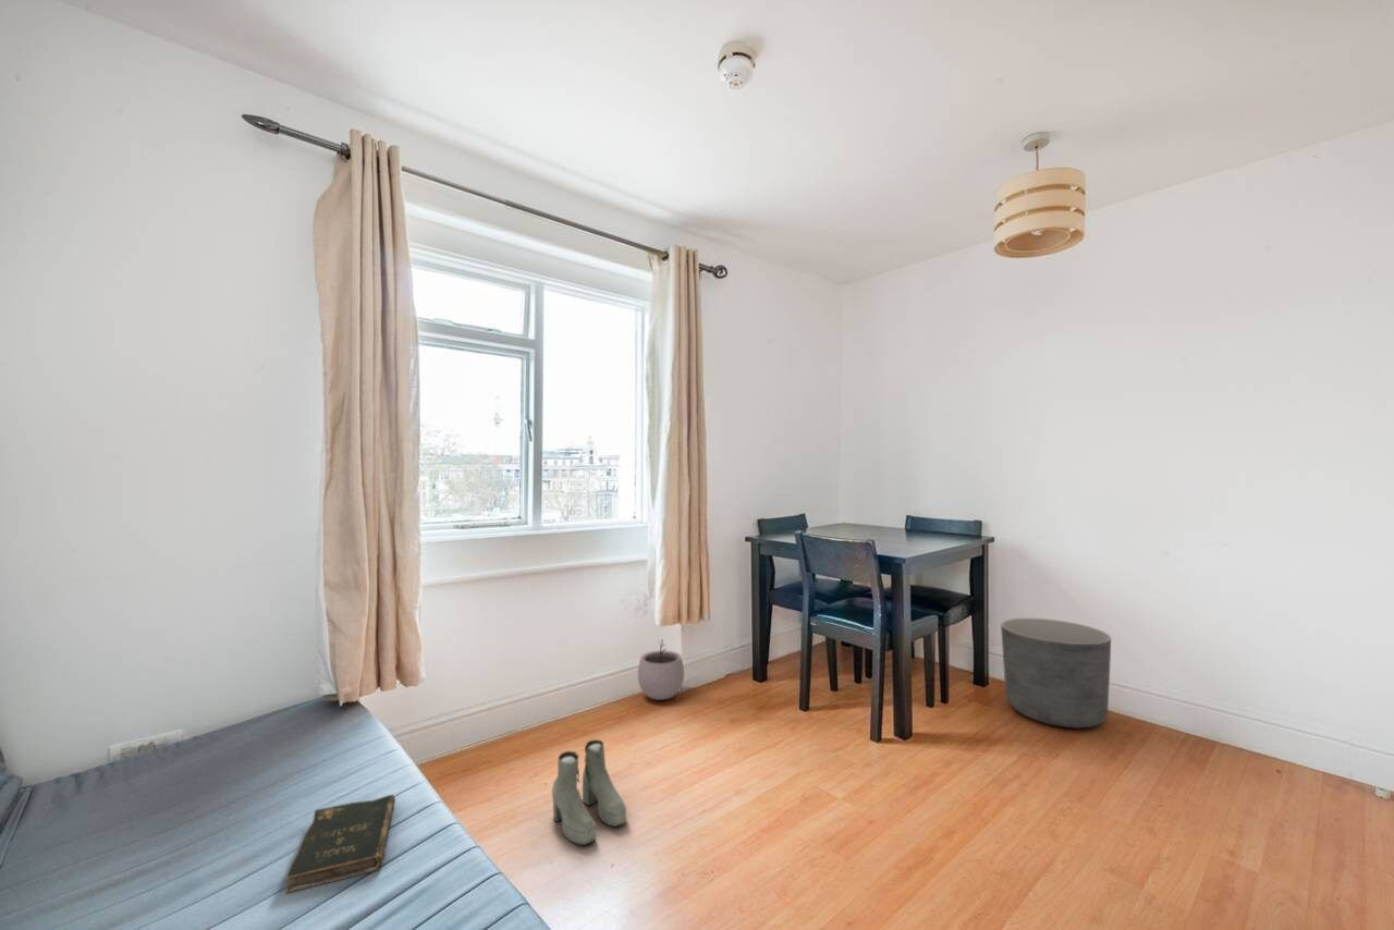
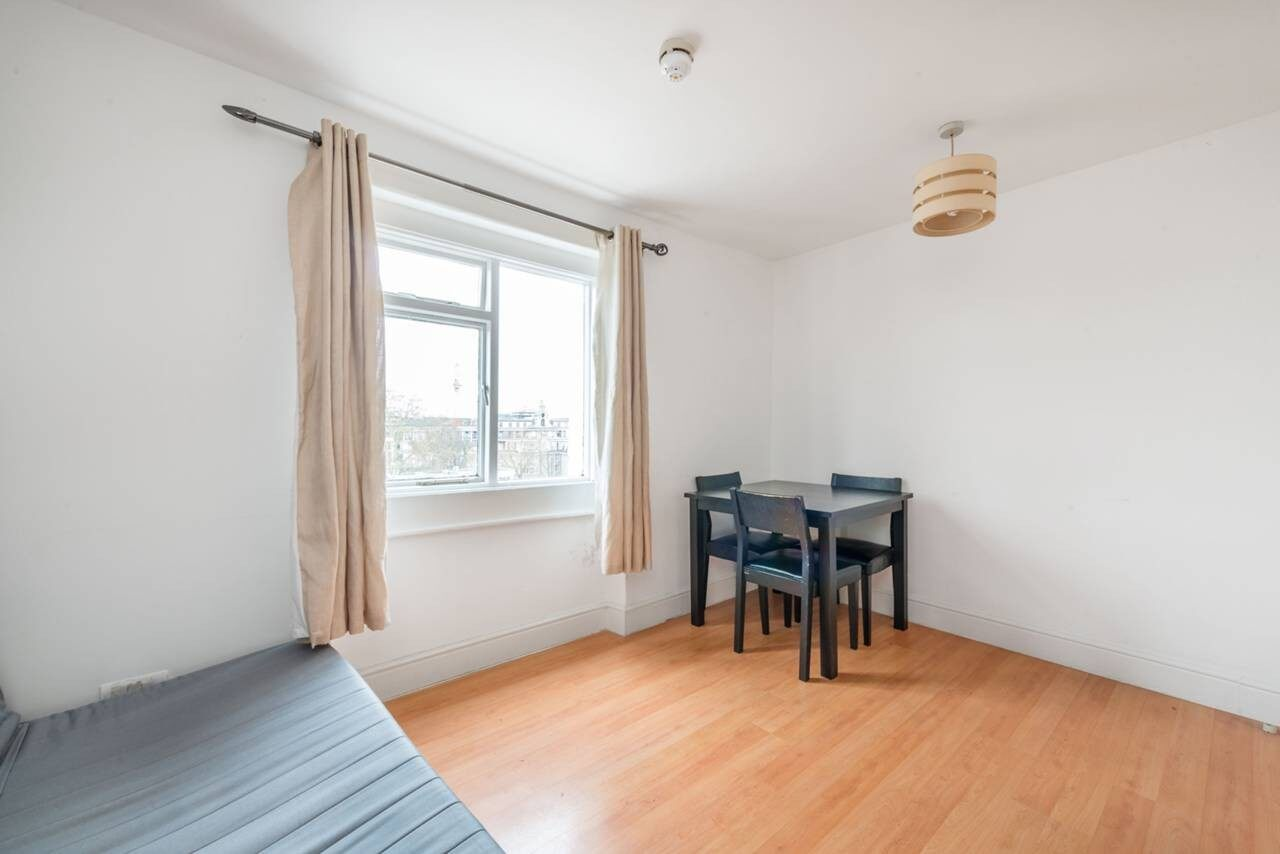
- bible (346, 836)
- boots (588, 786)
- planter (1053, 671)
- plant pot (660, 668)
